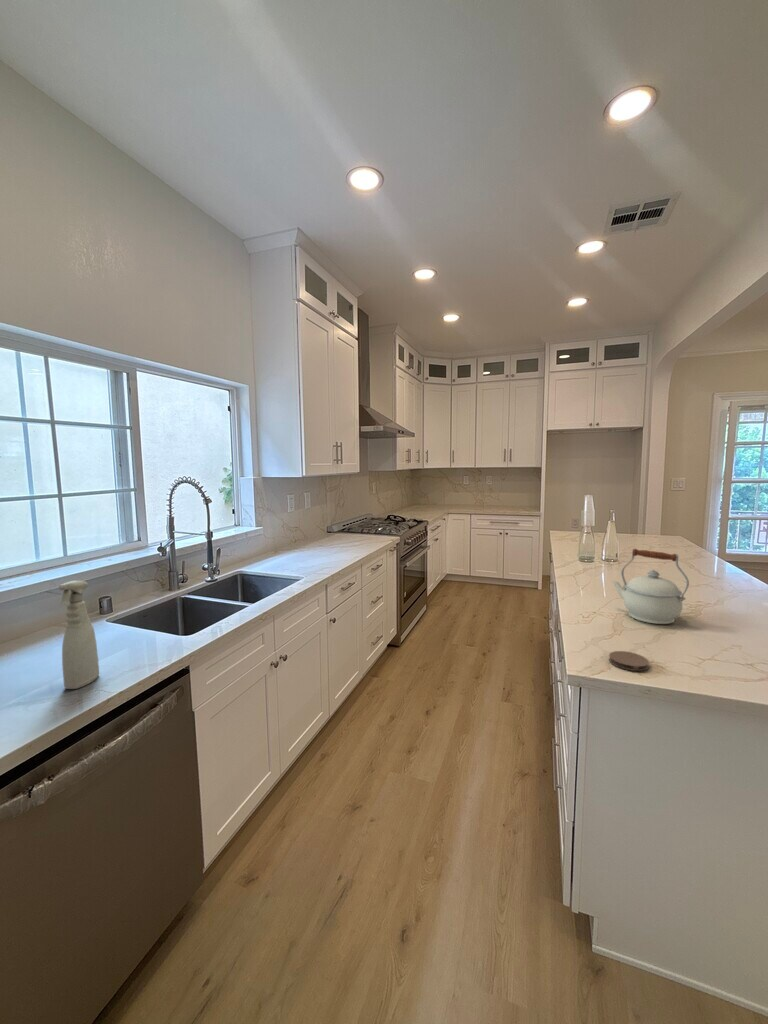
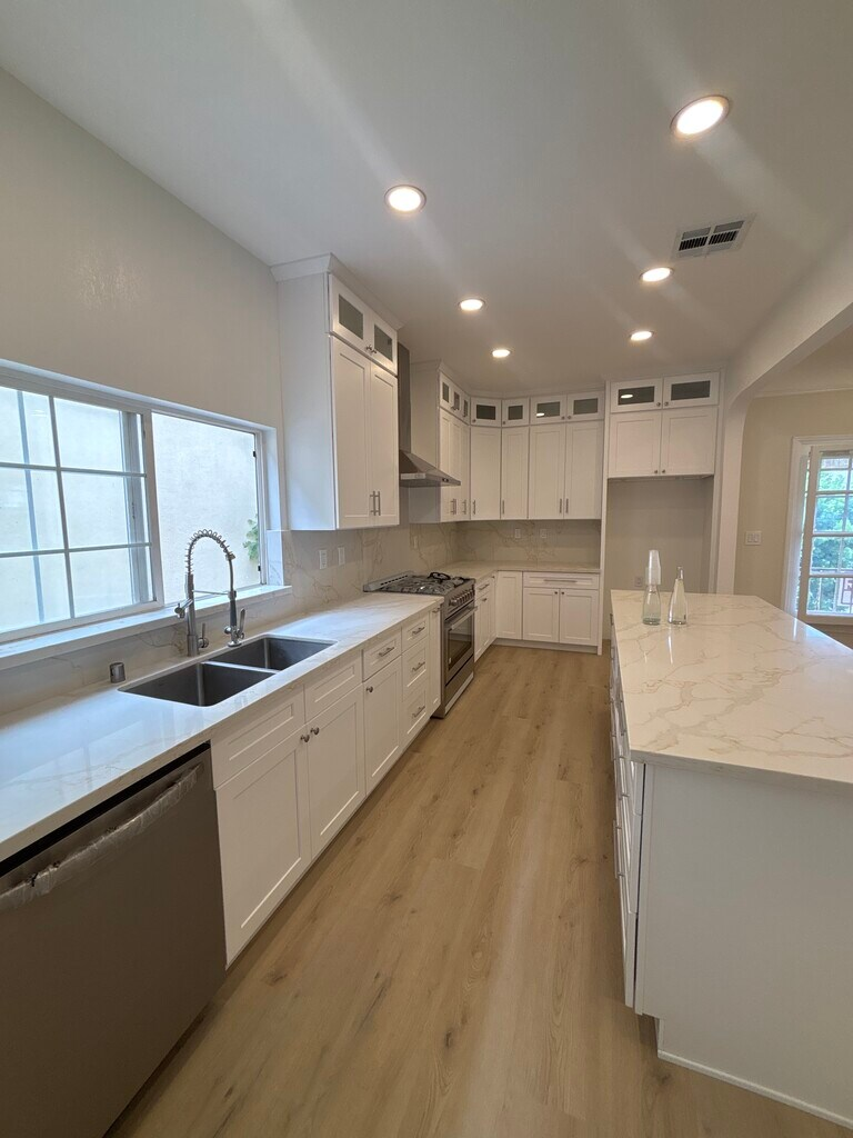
- kettle (648, 583)
- spray bottle (78, 631)
- coaster (628, 660)
